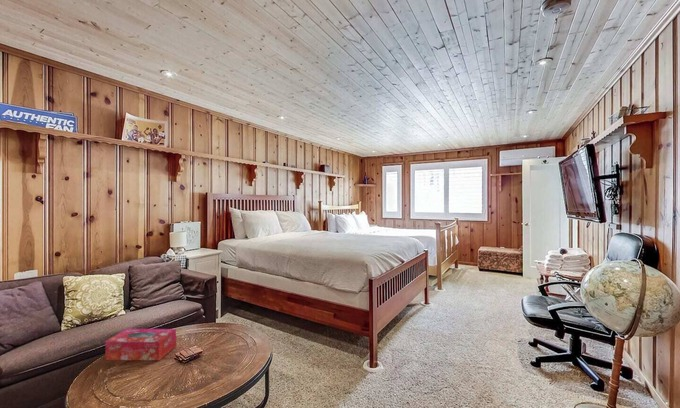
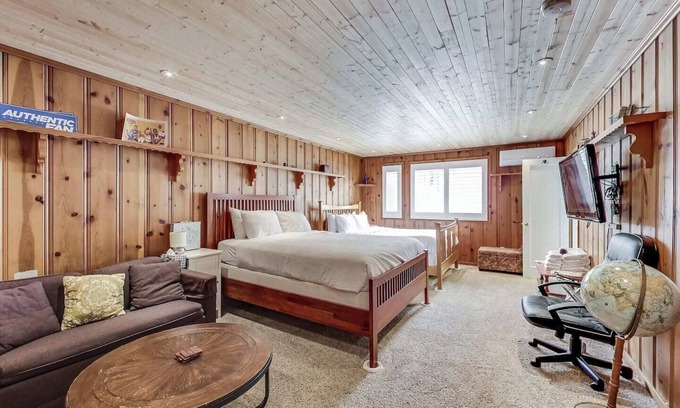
- tissue box (142, 343)
